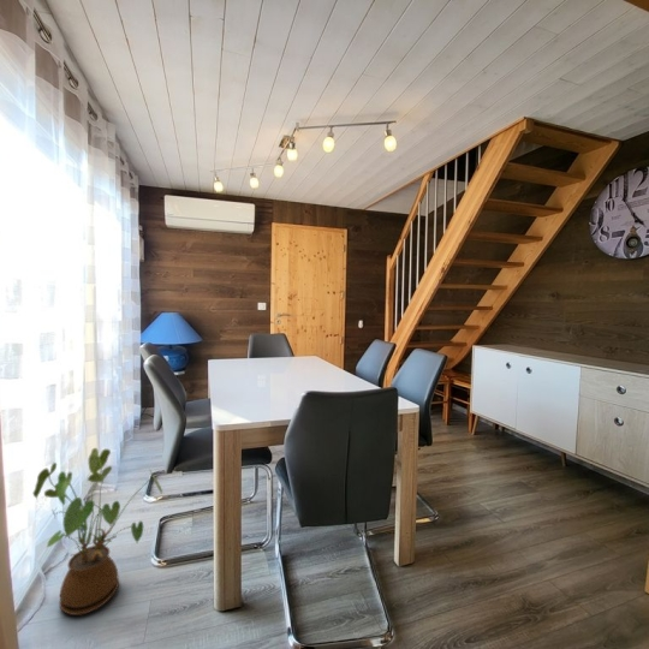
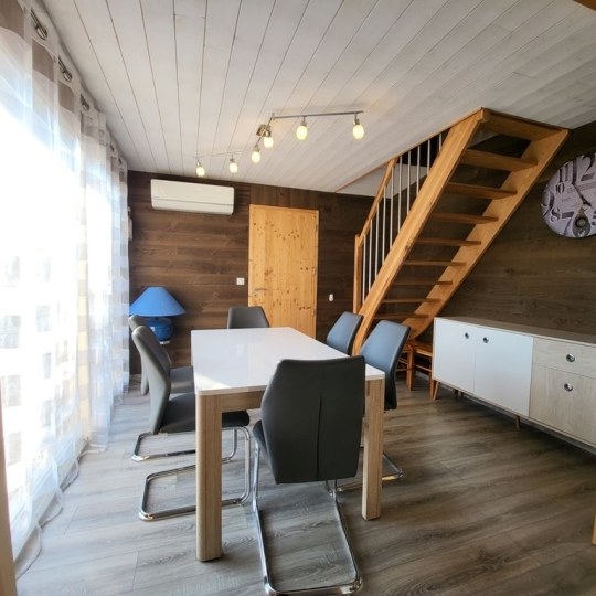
- house plant (99, 526)
